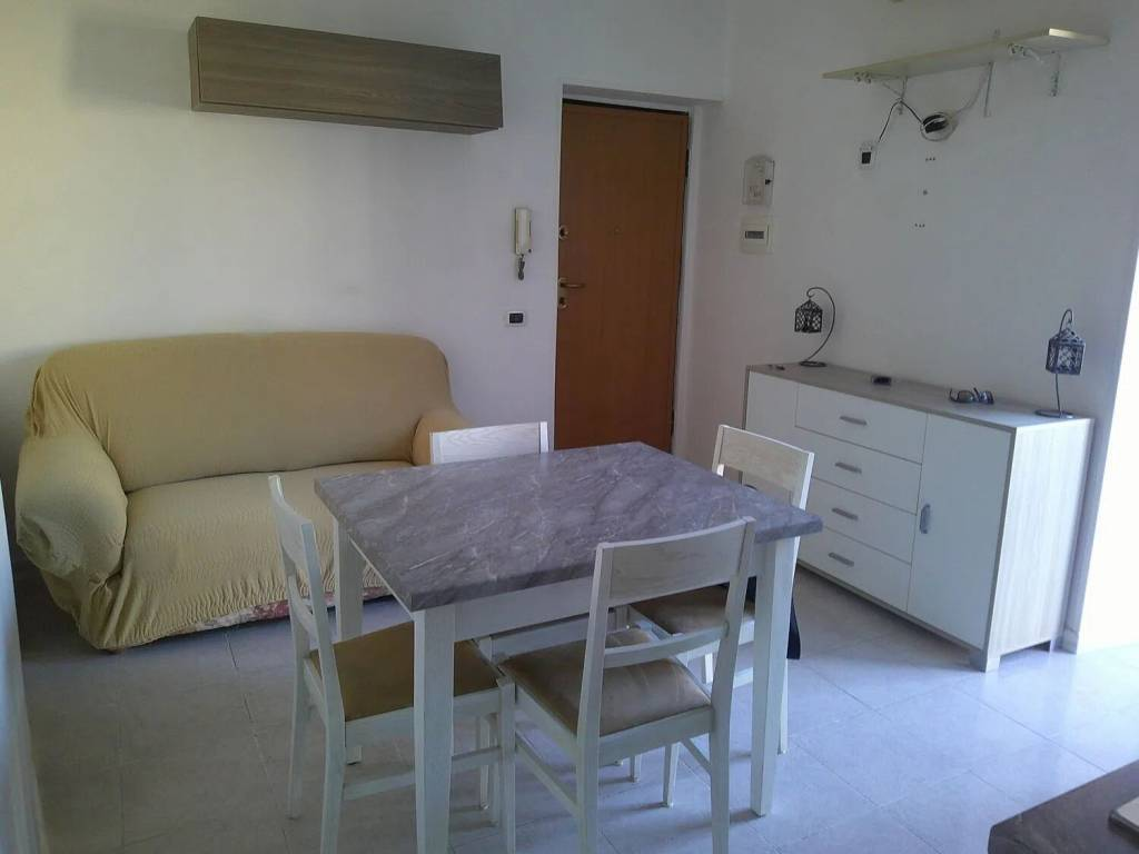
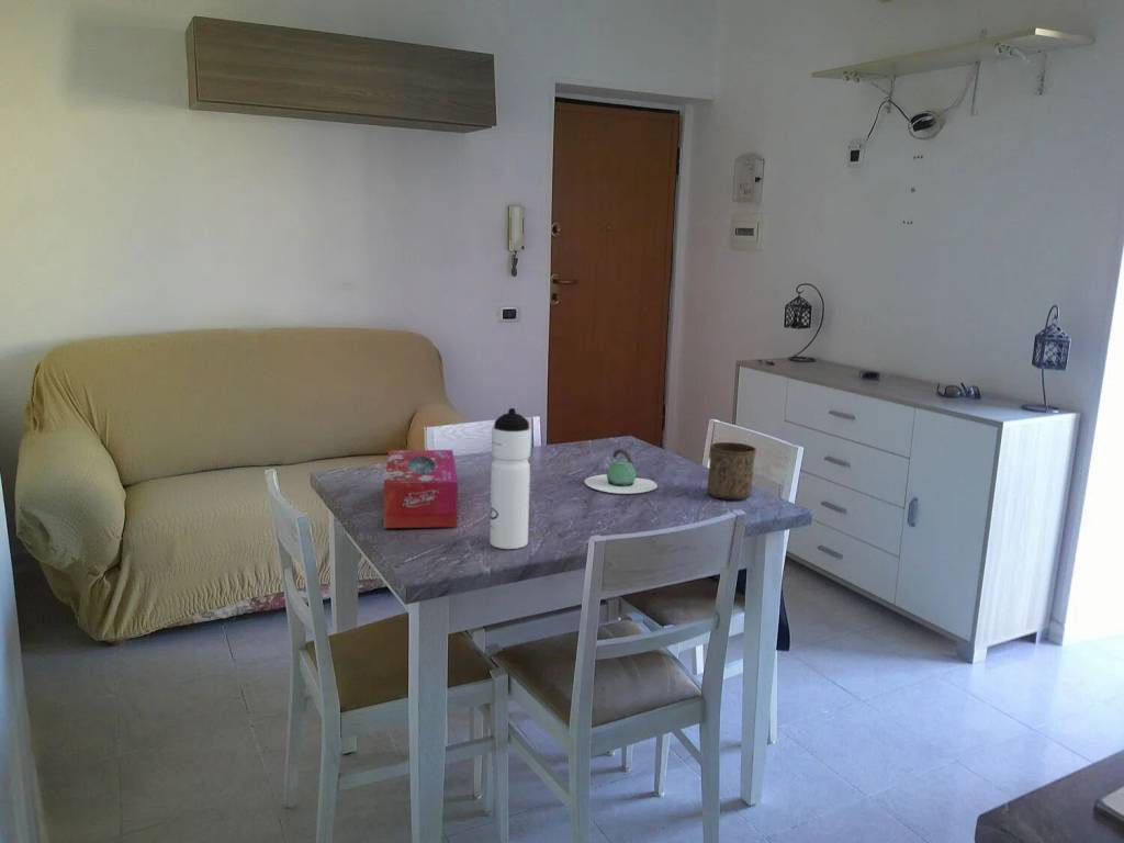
+ tissue box (420, 485)
+ cup (731, 471)
+ water bottle (509, 476)
+ teapot (621, 465)
